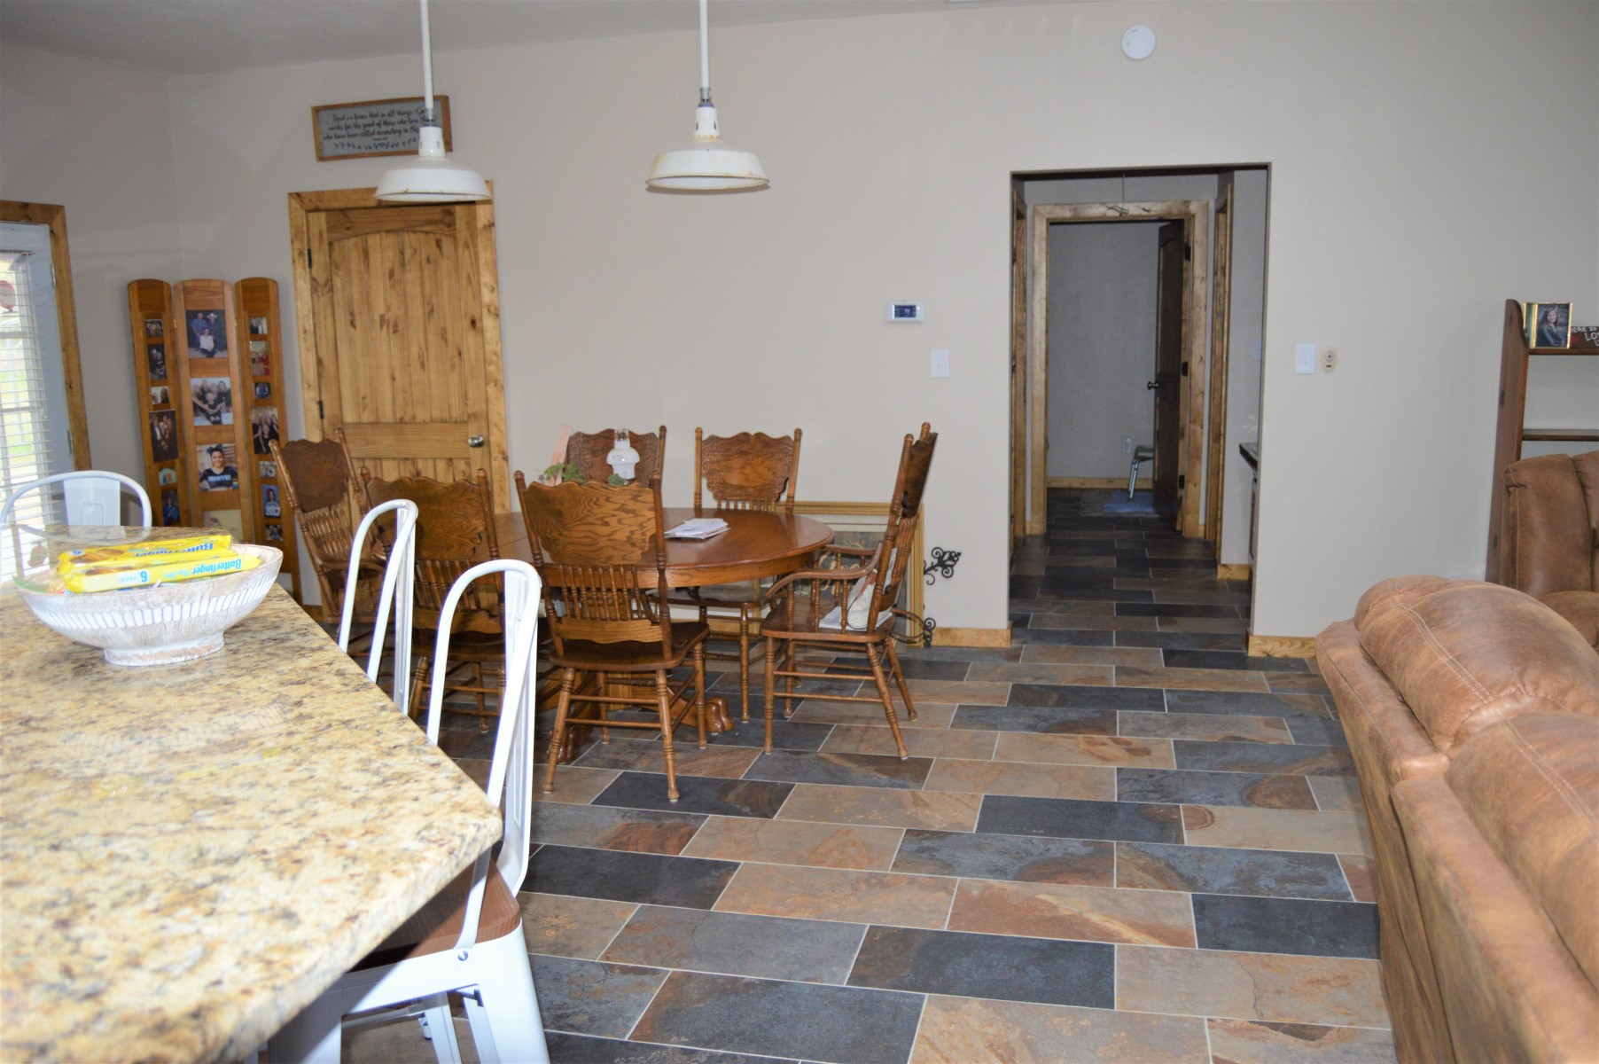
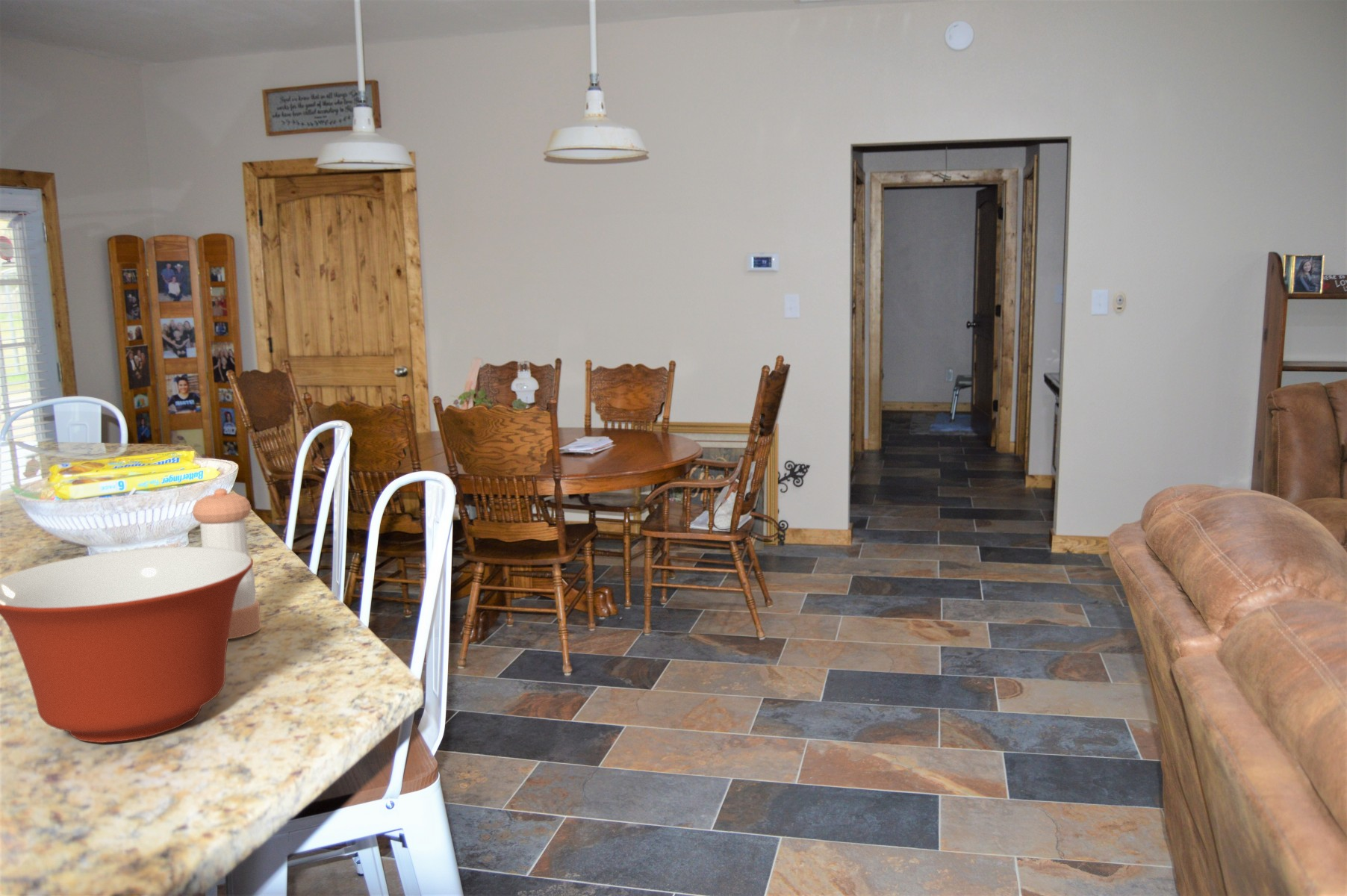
+ pepper shaker (228, 549)
+ mixing bowl (131, 646)
